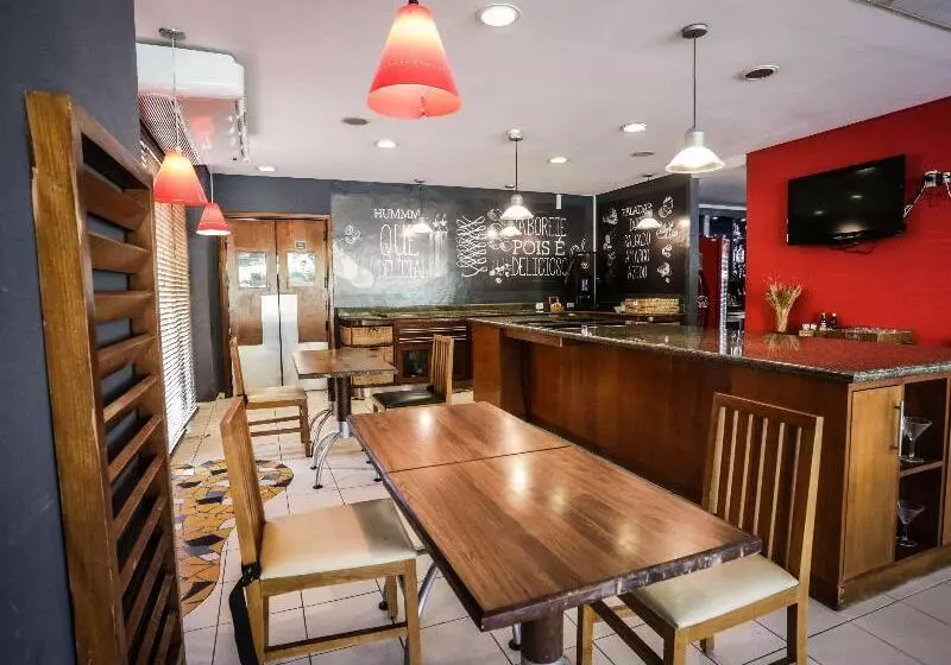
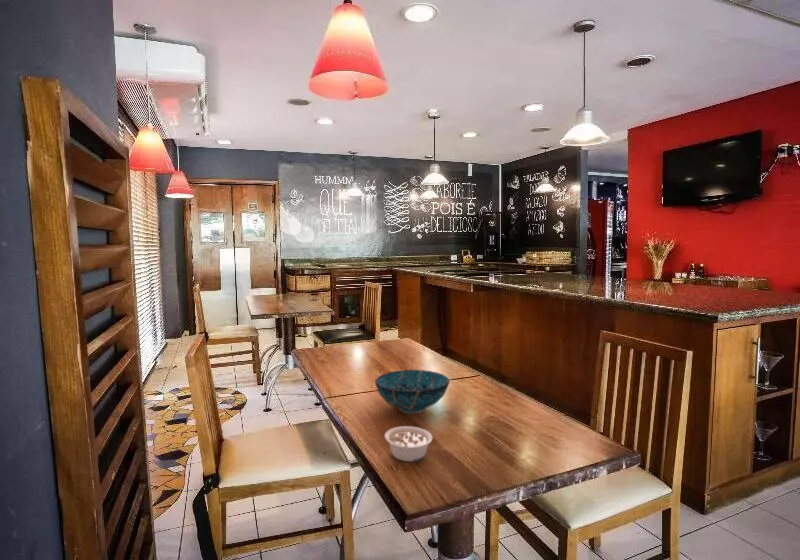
+ legume (409, 444)
+ decorative bowl (412, 394)
